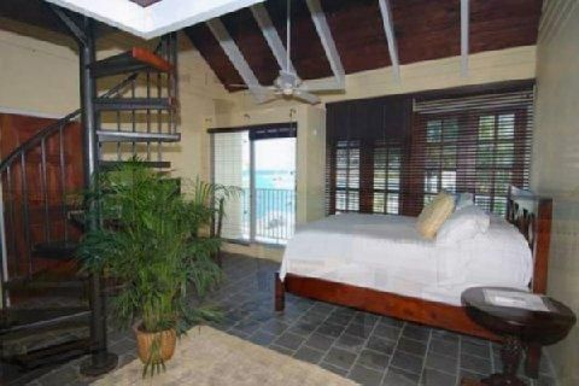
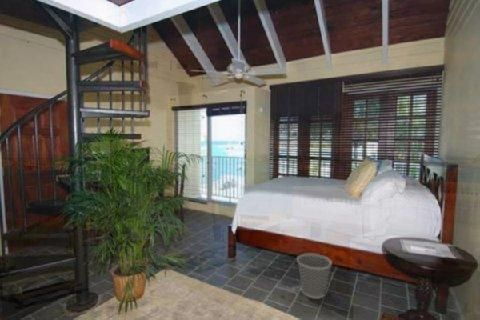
+ wastebasket (313, 276)
